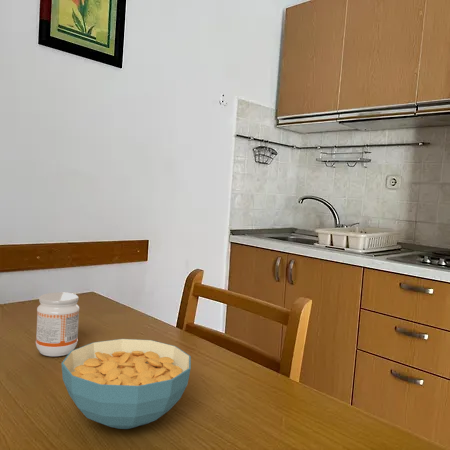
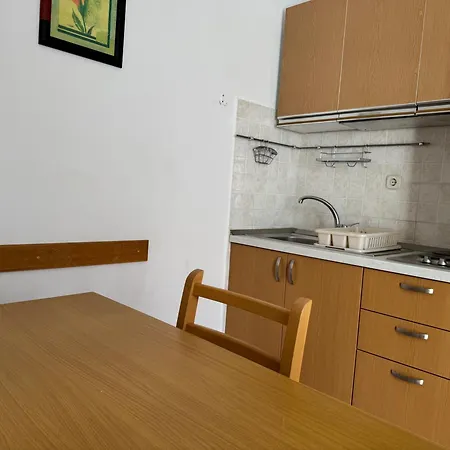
- jam (57, 324)
- cereal bowl (127, 389)
